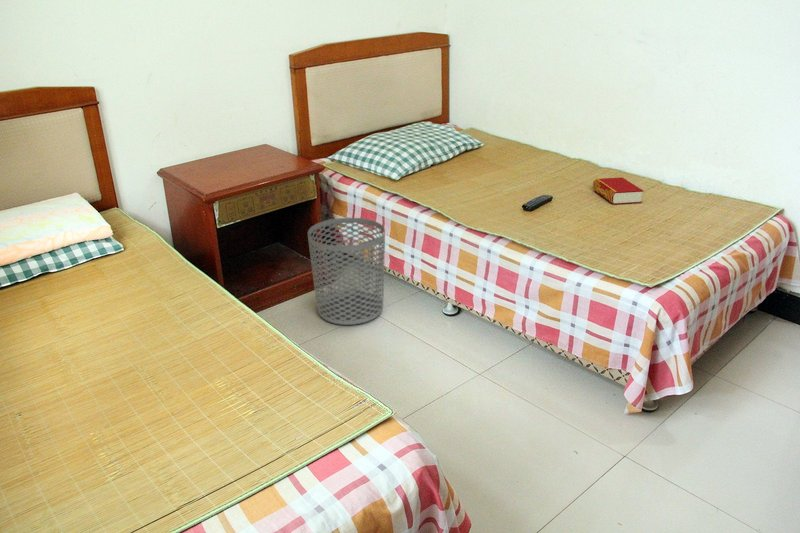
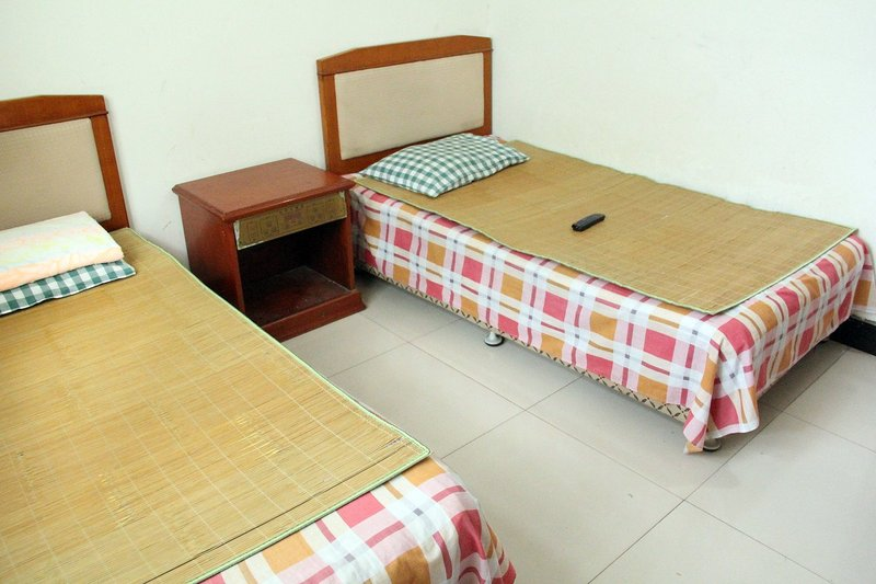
- waste bin (348, 271)
- book (617, 190)
